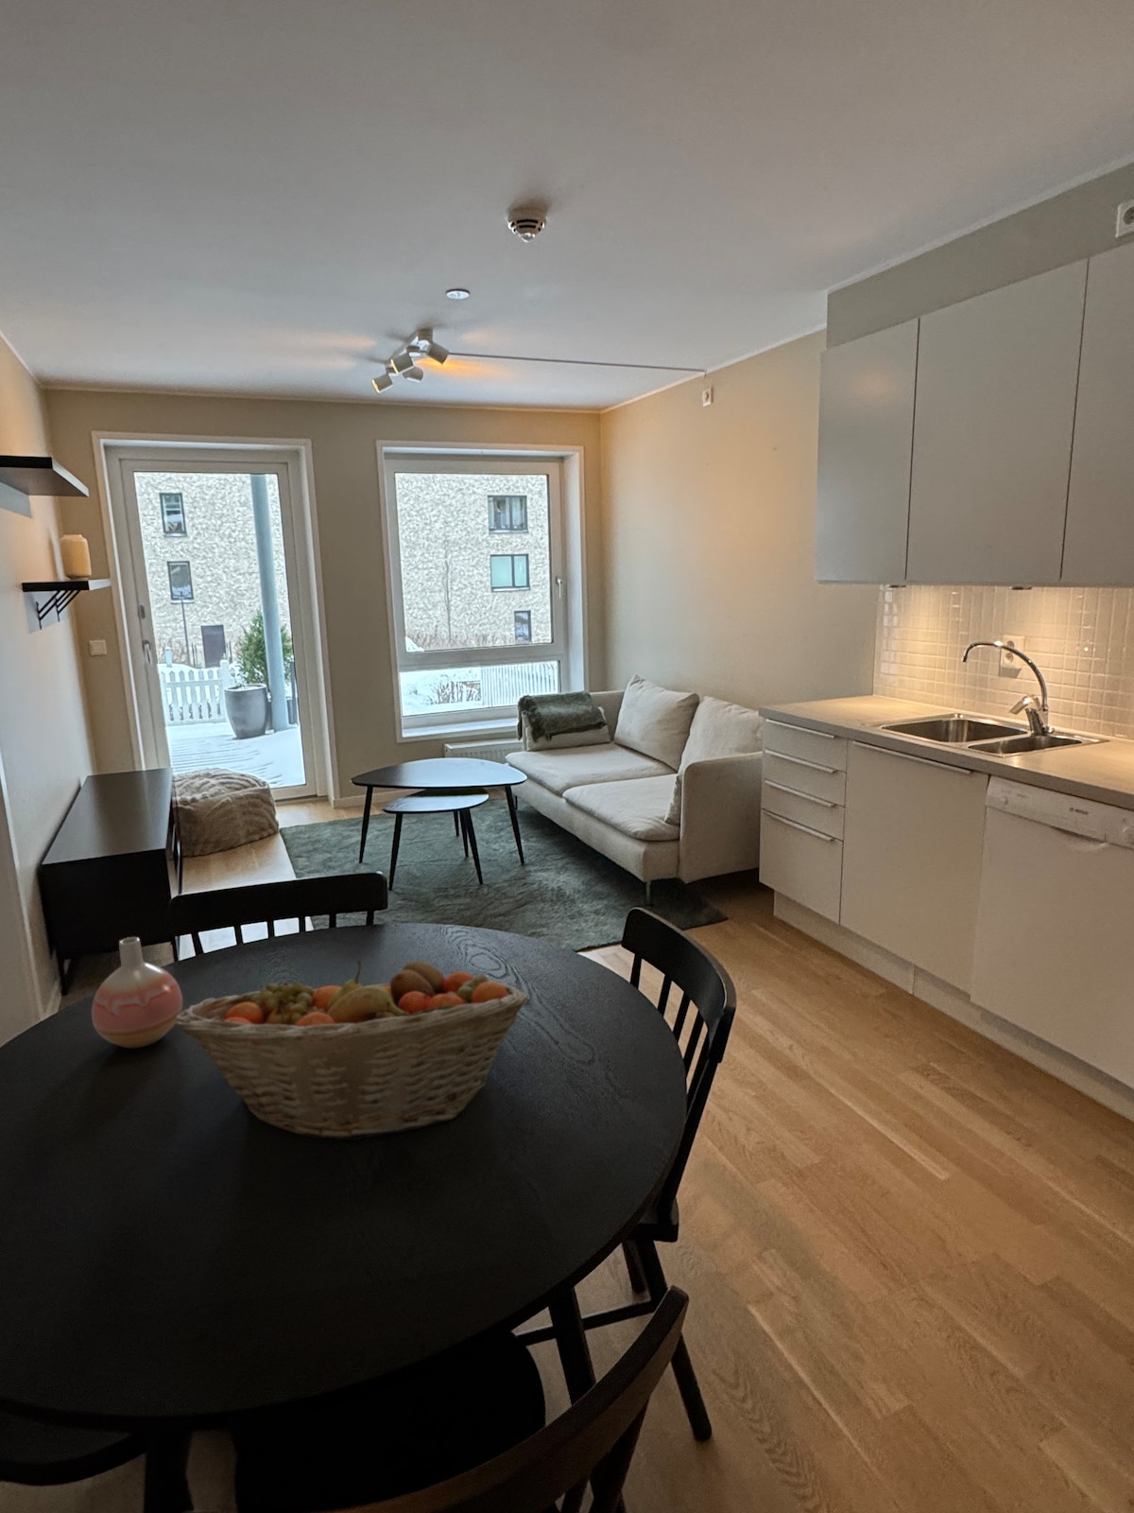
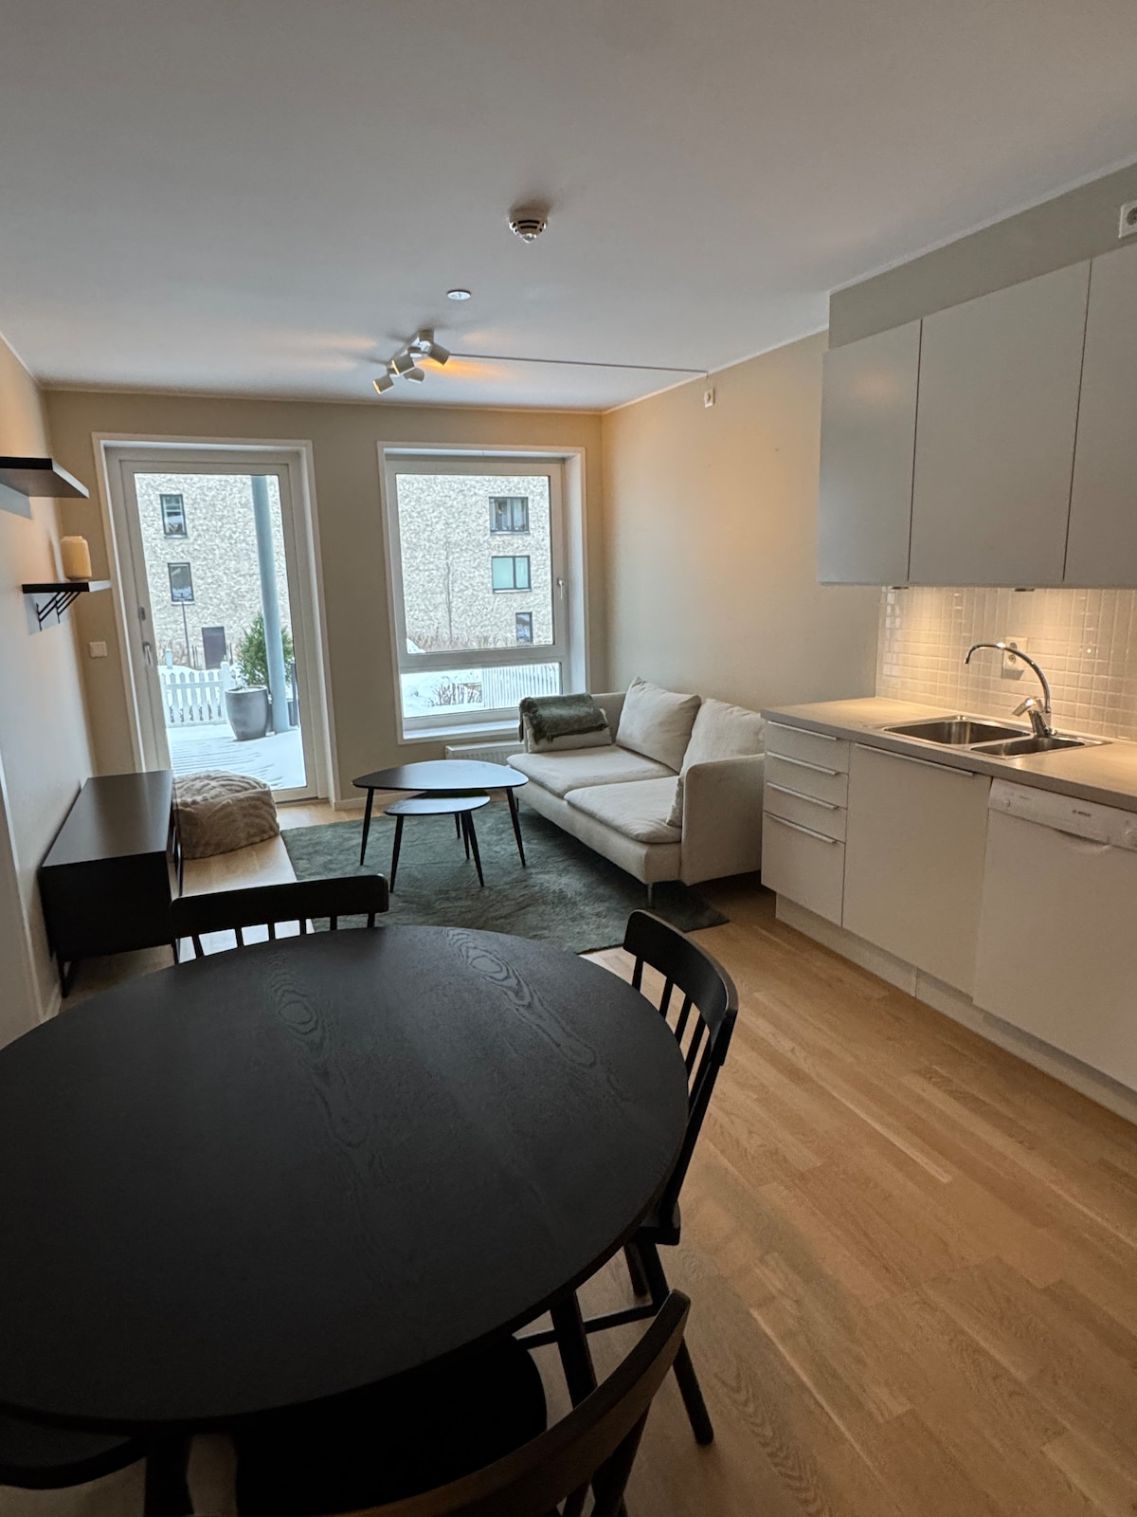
- vase (135, 990)
- fruit basket (359, 1028)
